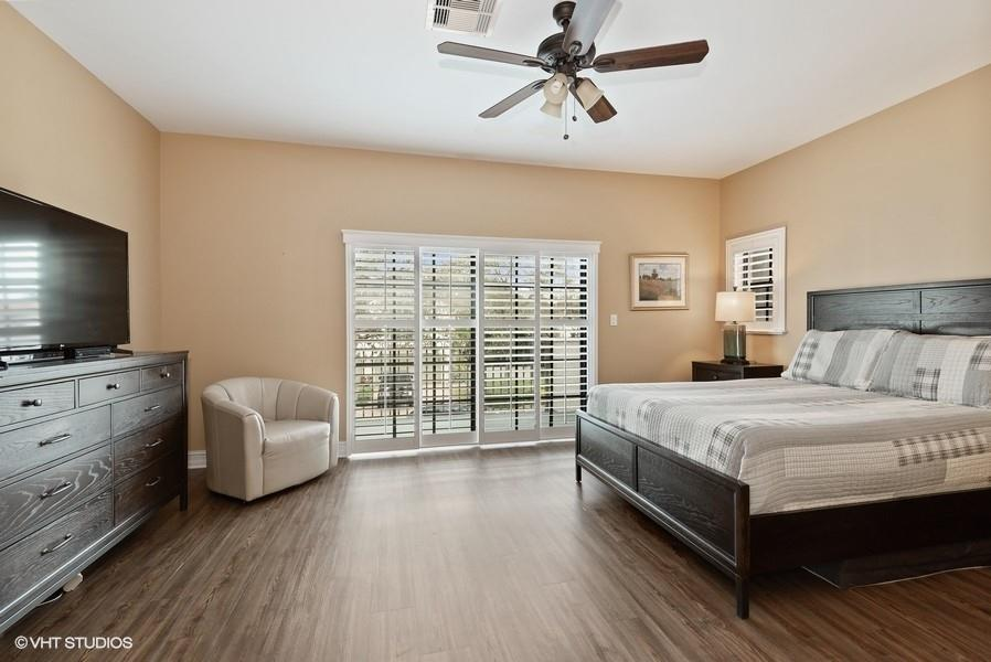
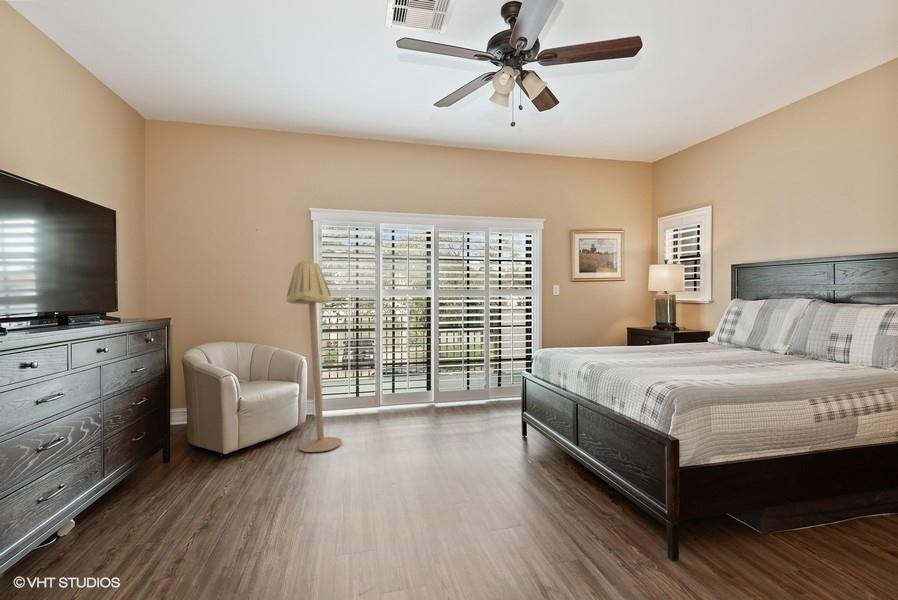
+ floor lamp (312, 352)
